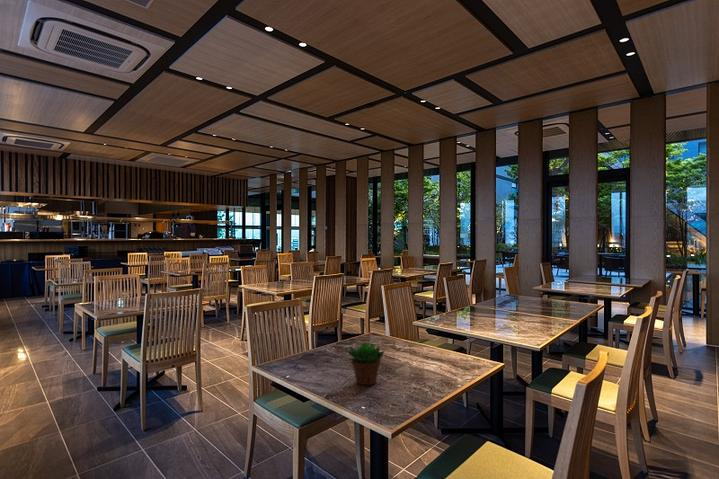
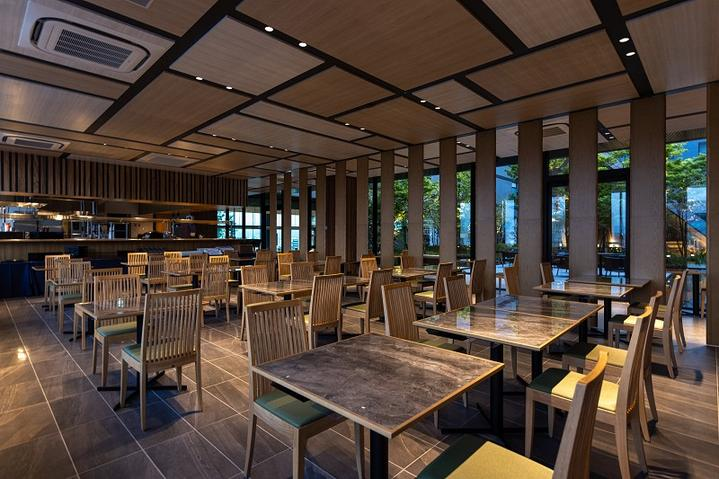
- succulent plant (365, 362)
